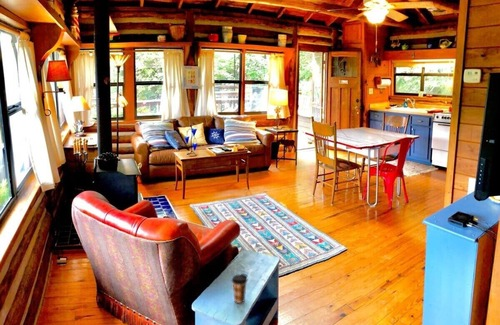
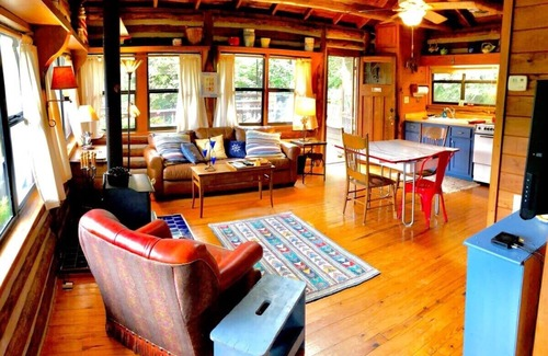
- coffee cup (239, 288)
